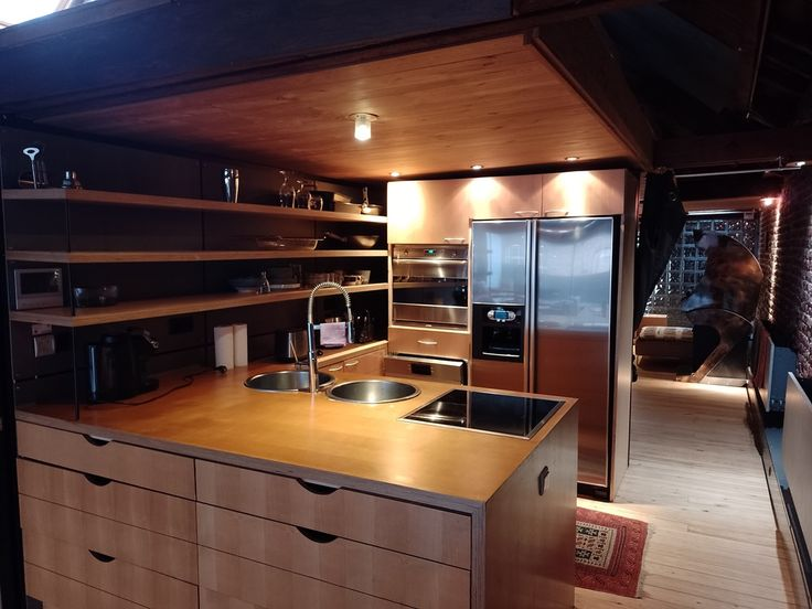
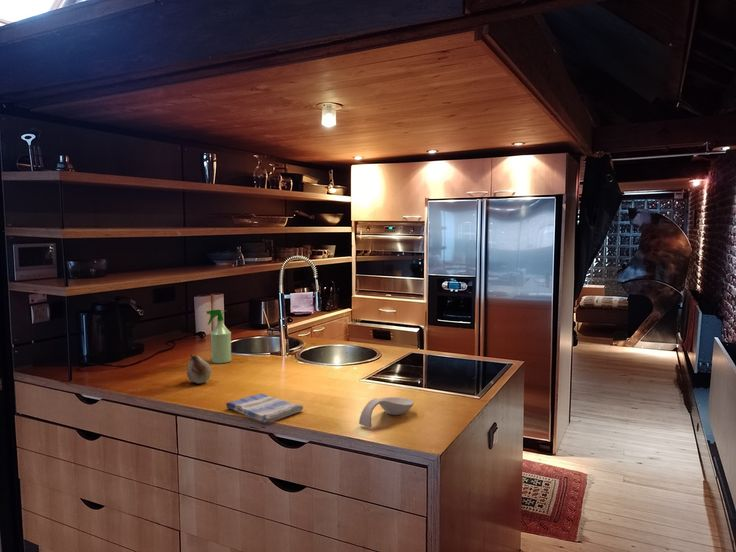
+ spray bottle (220, 335)
+ dish towel (264, 406)
+ fruit (199, 367)
+ spoon rest (386, 406)
